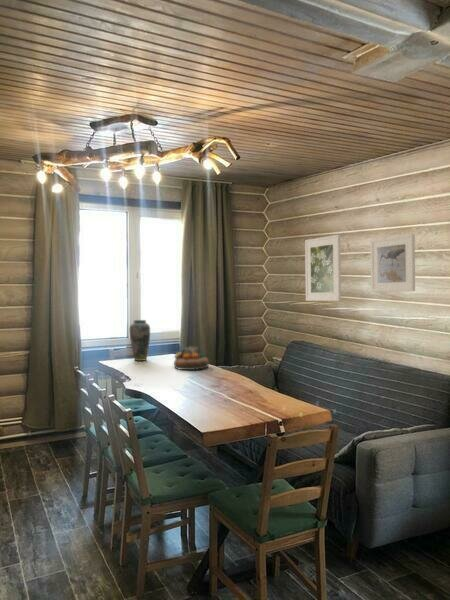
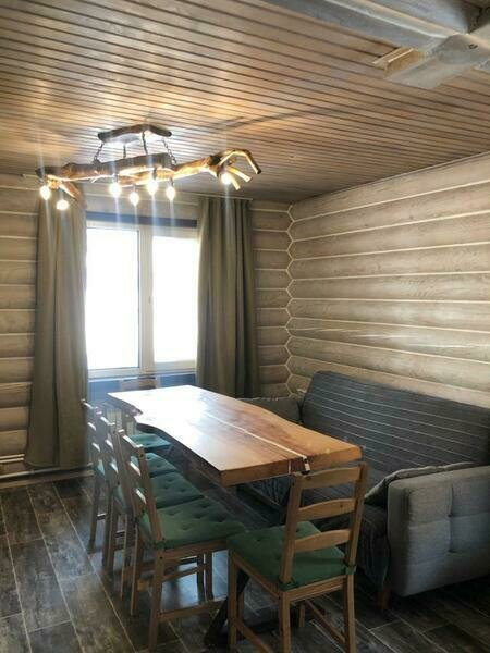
- vase (140, 340)
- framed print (391, 264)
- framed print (322, 269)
- decorative bowl (191, 356)
